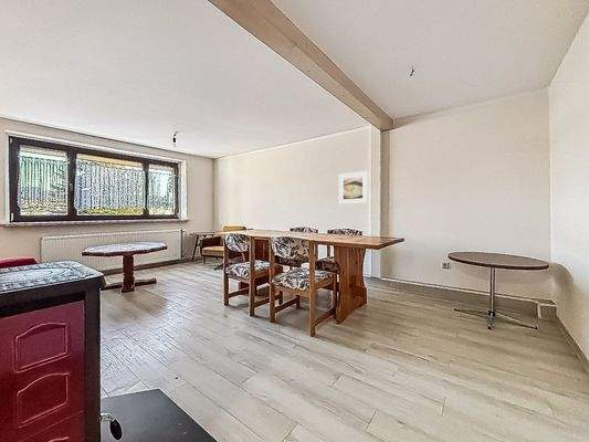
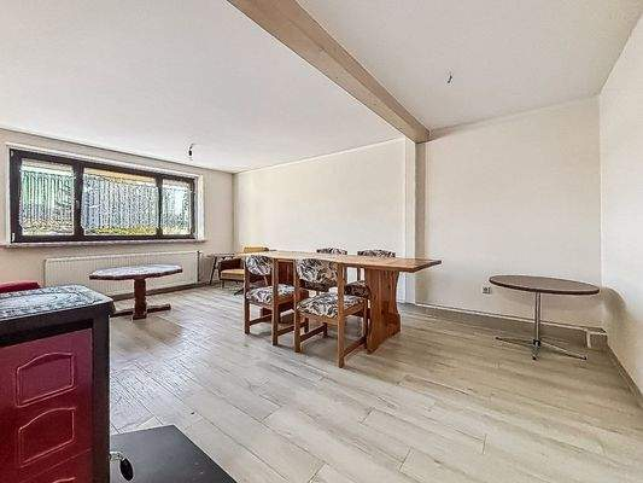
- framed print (353, 188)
